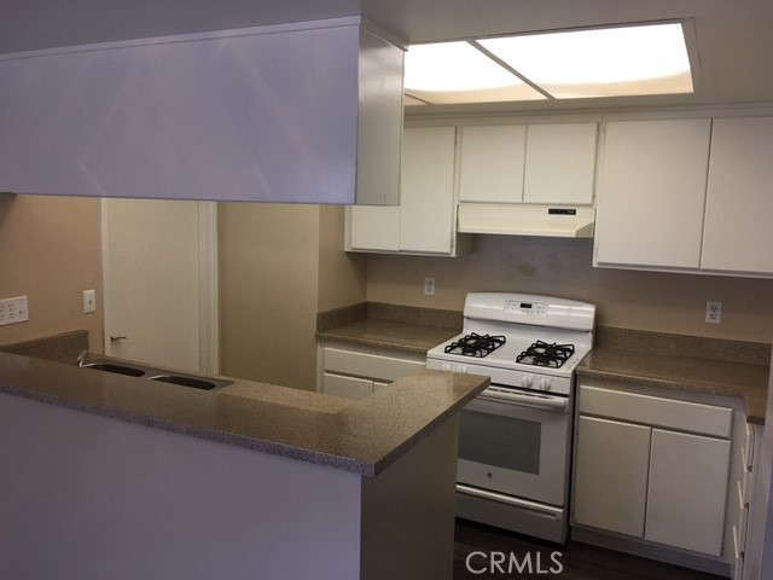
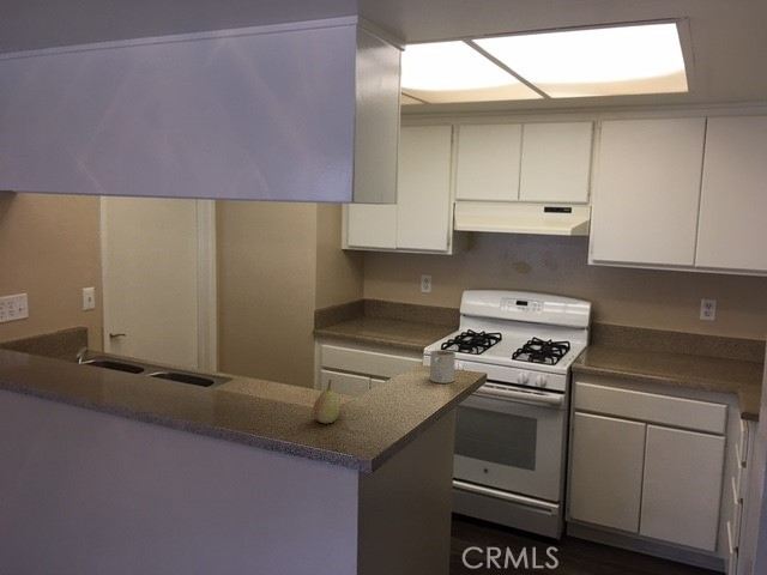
+ mug (440, 367)
+ fruit (326, 400)
